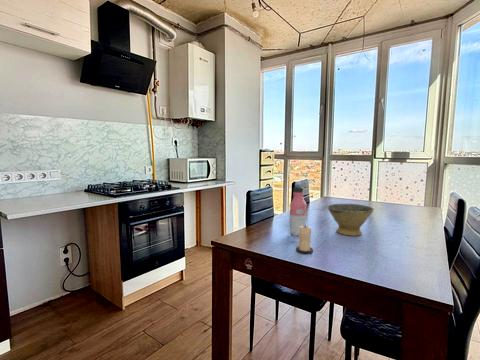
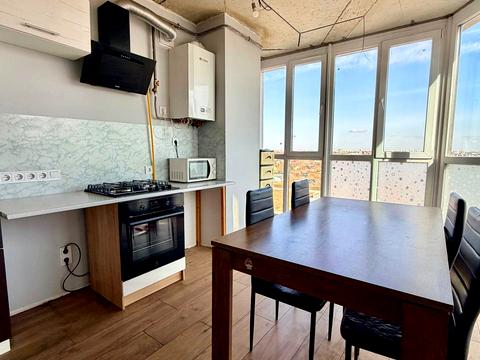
- candle (304, 237)
- bowl (349, 219)
- water bottle (298, 210)
